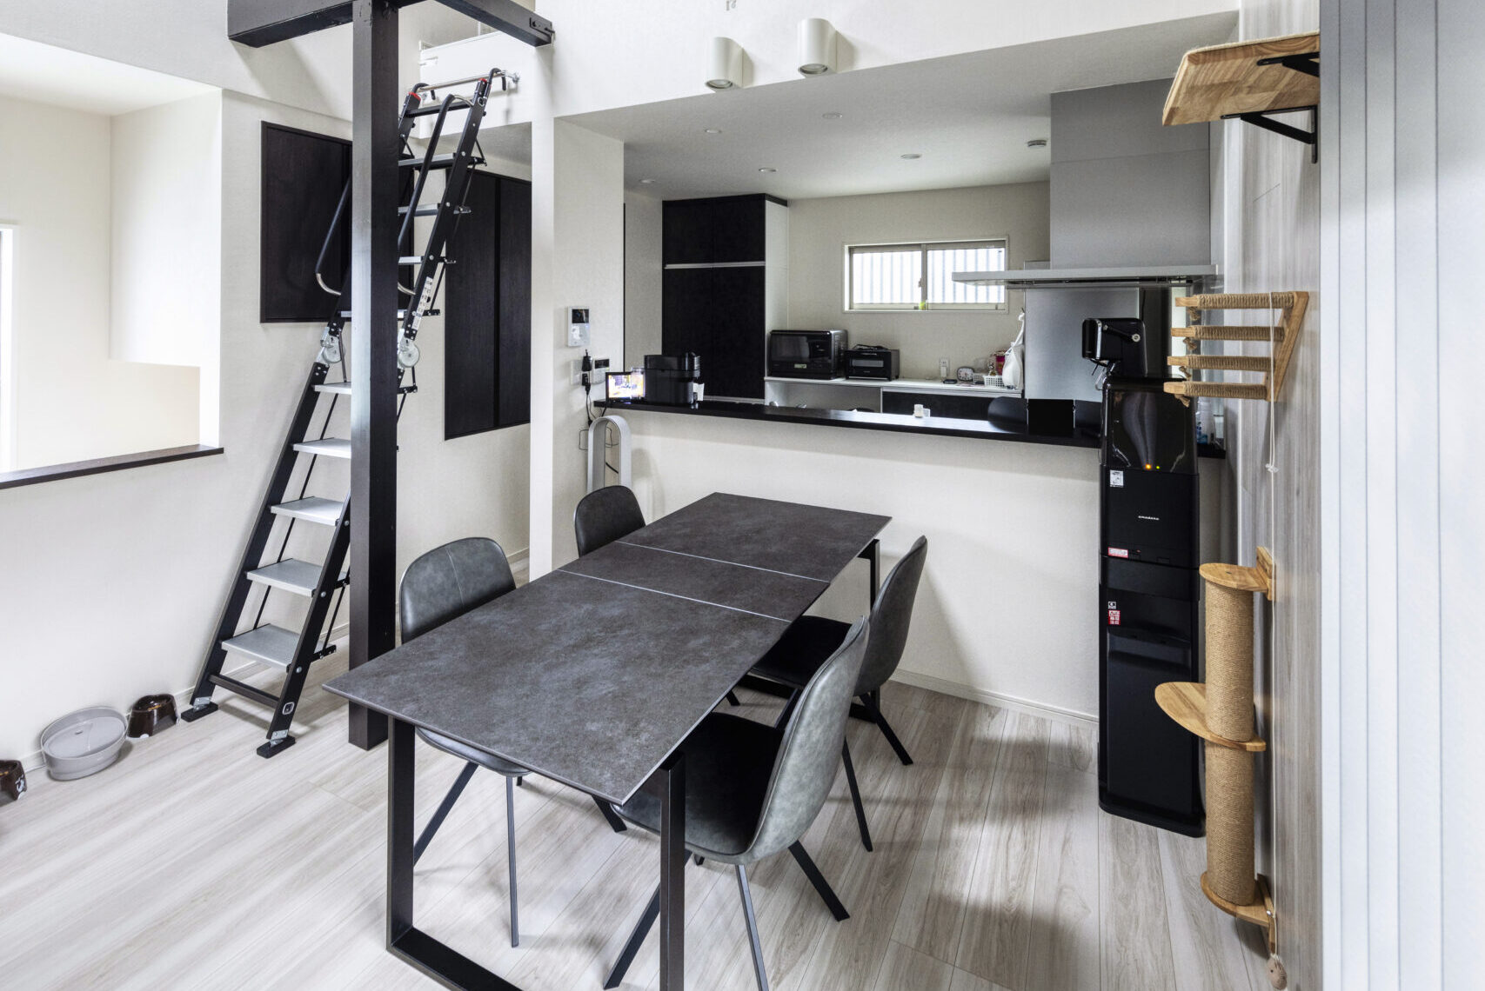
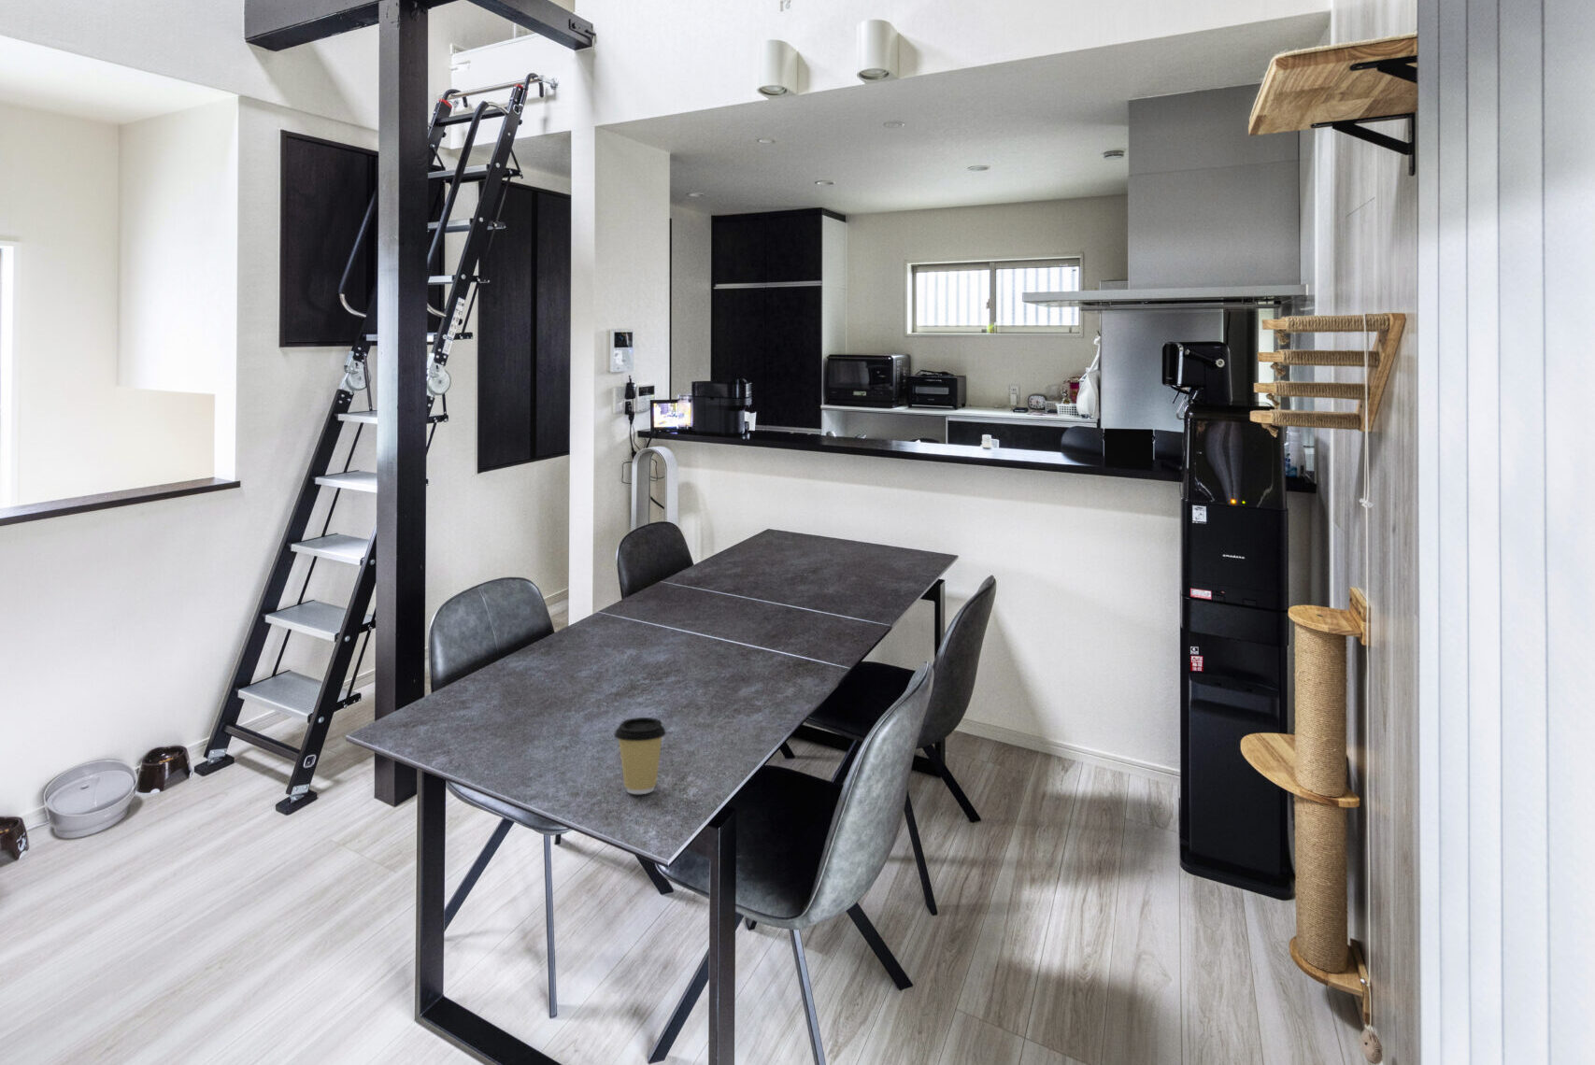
+ coffee cup (641, 756)
